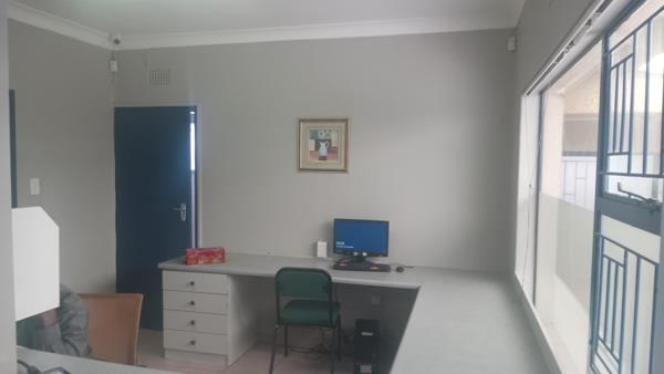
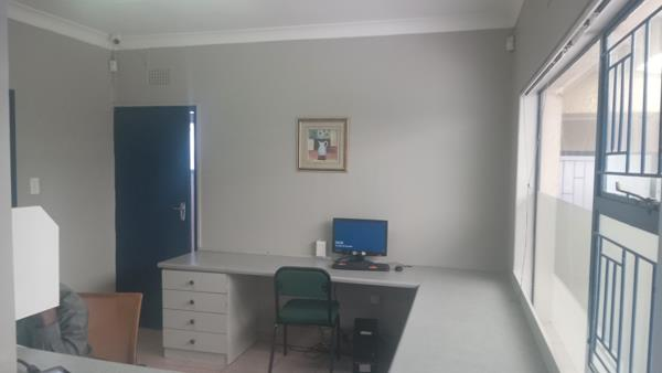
- tissue box (205, 254)
